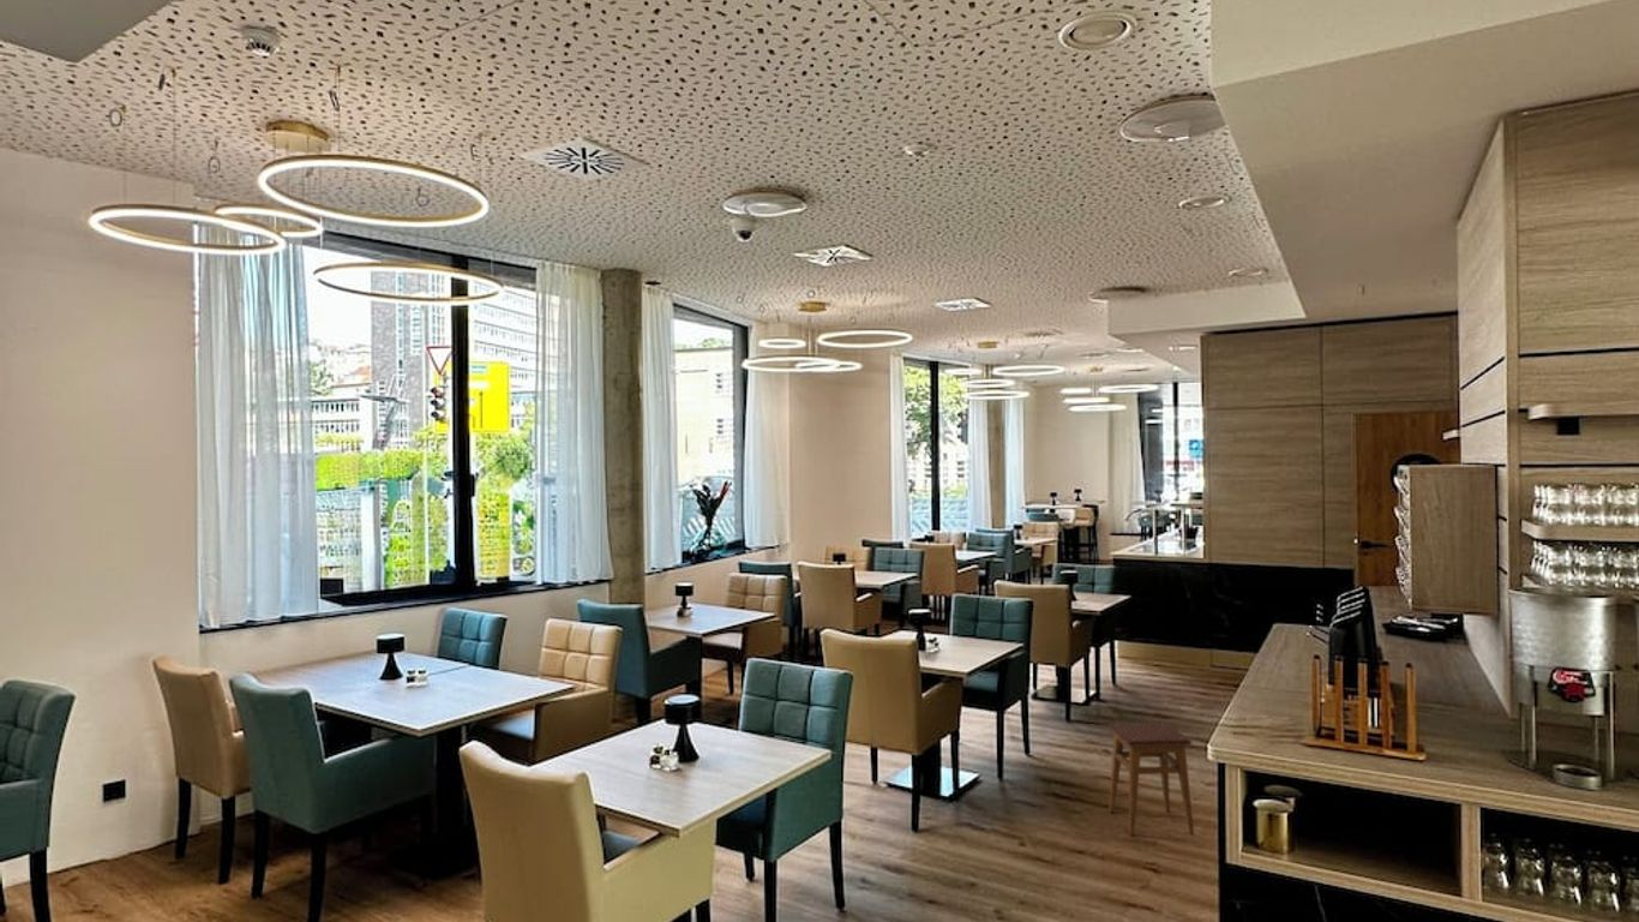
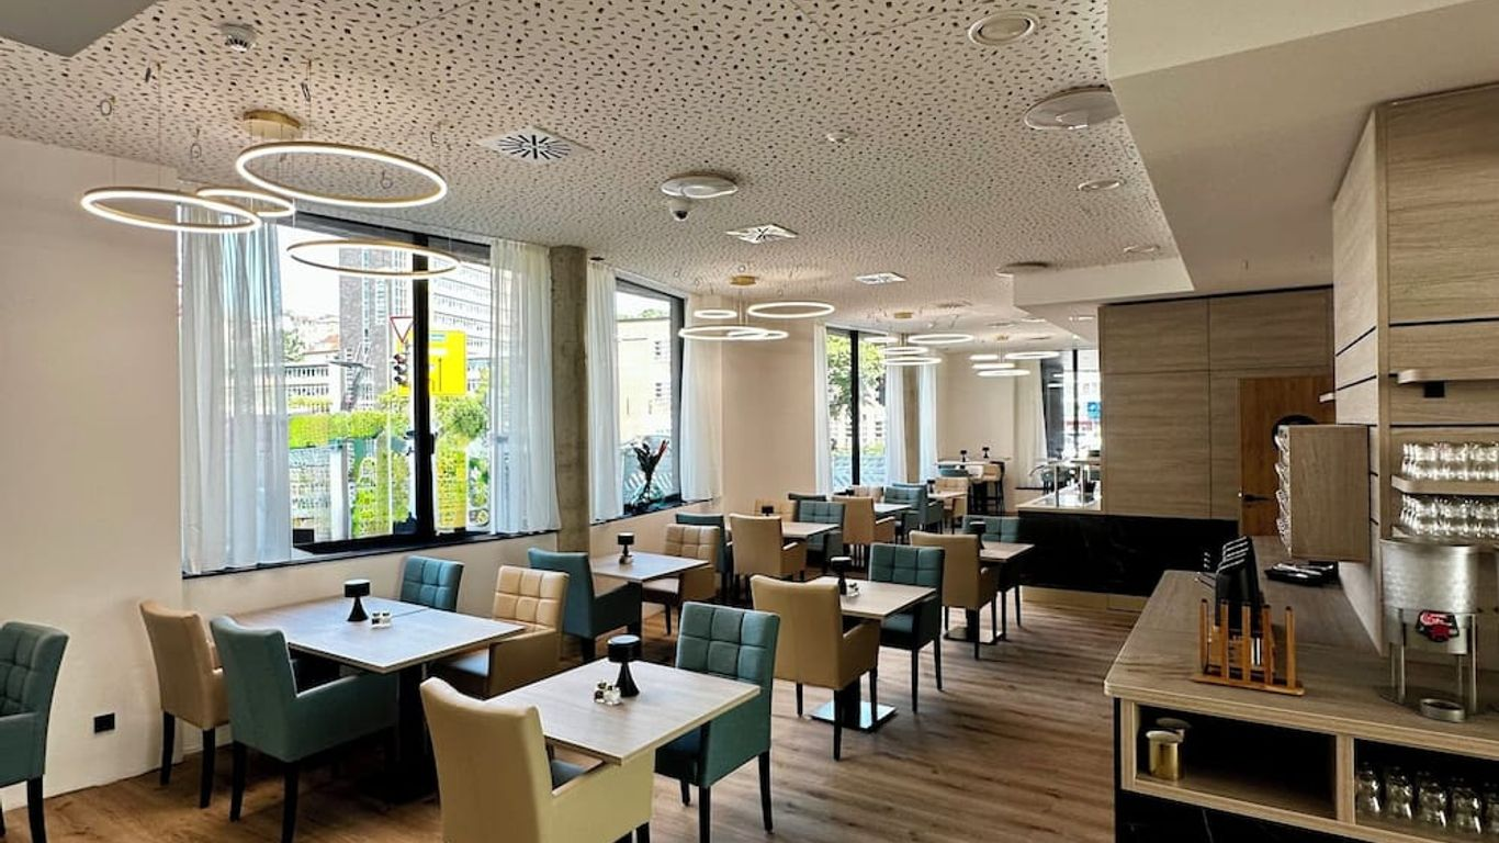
- stool (1148, 773)
